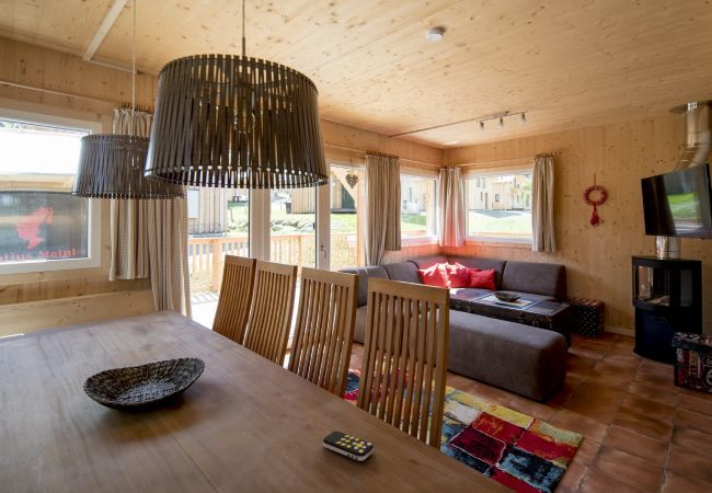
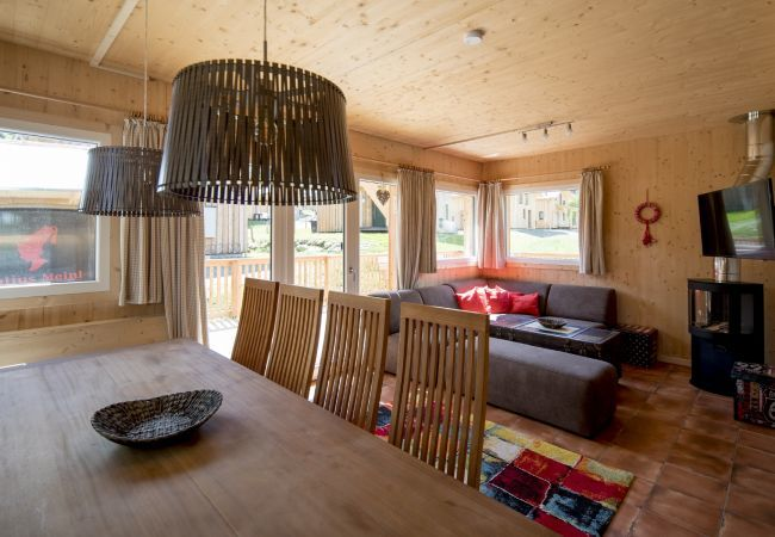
- remote control (347, 444)
